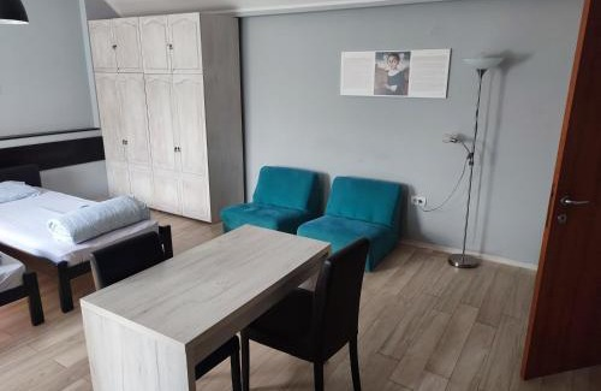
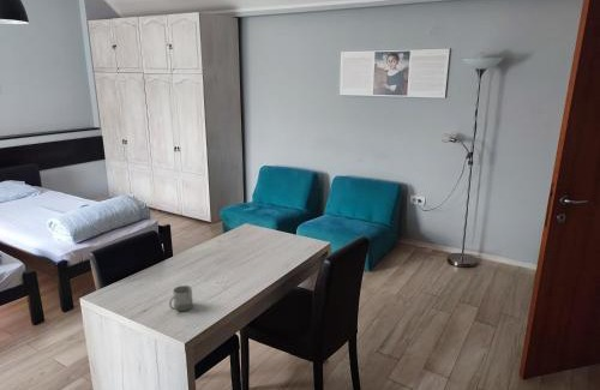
+ cup (180, 299)
